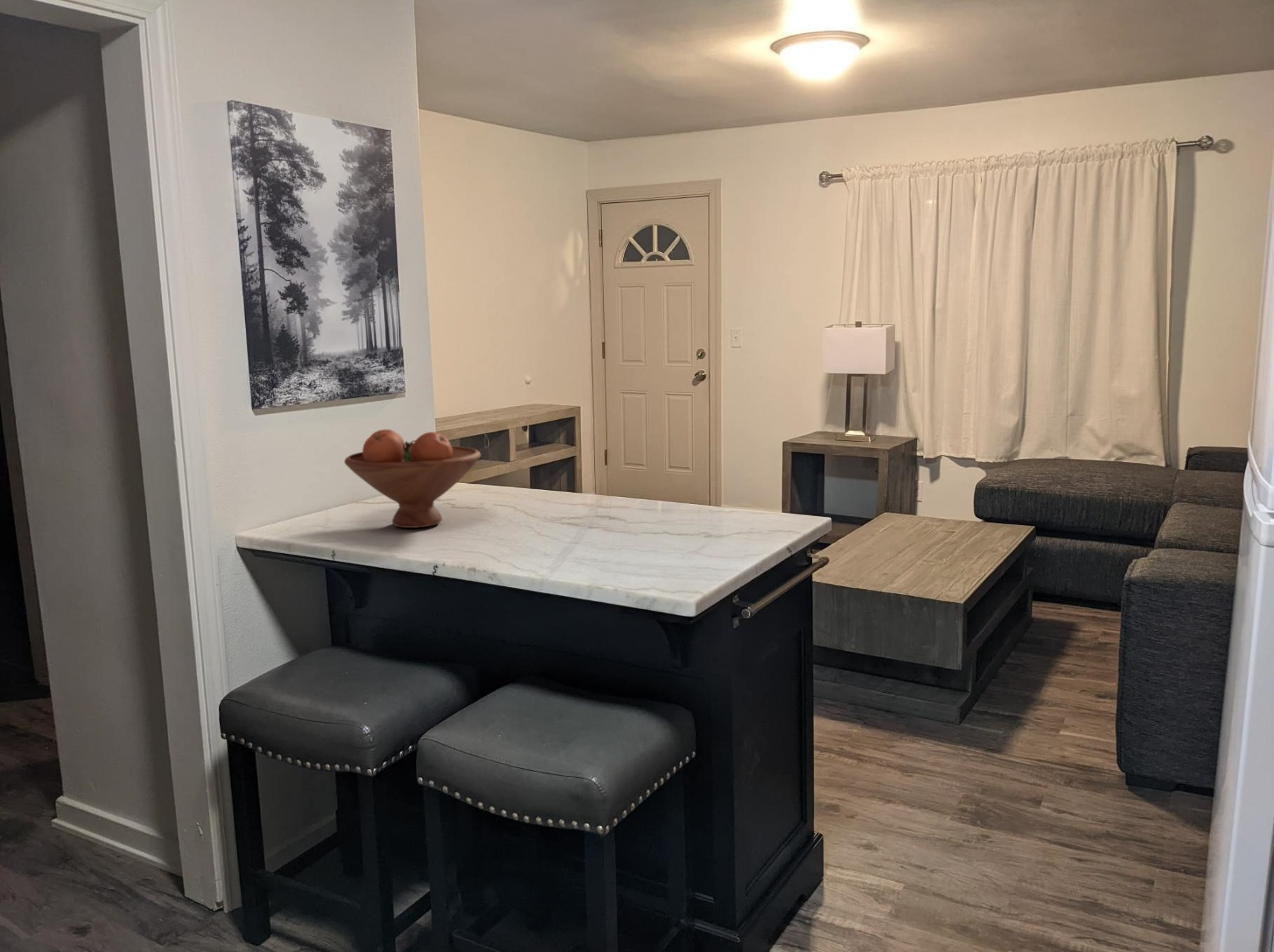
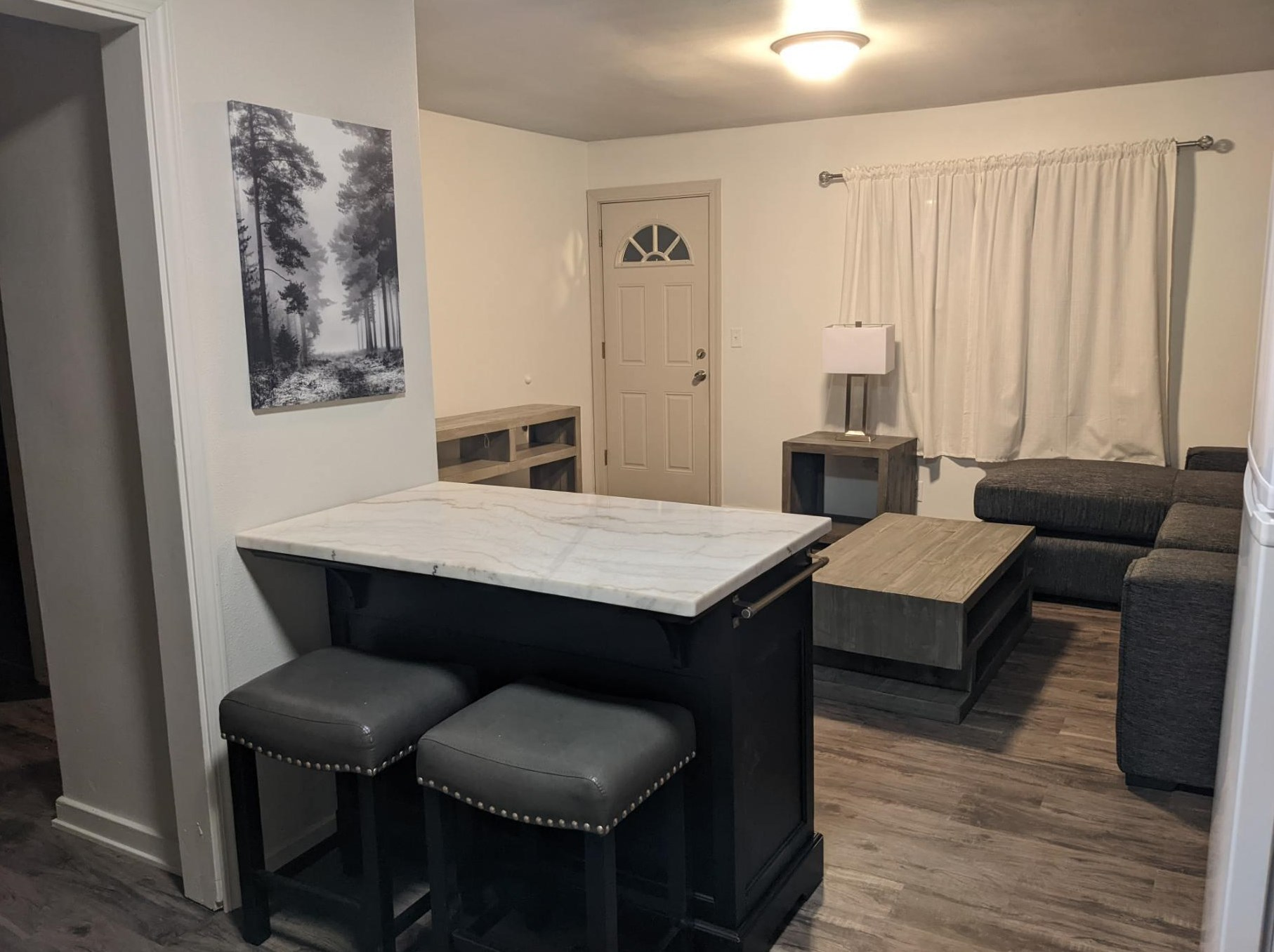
- fruit bowl (414, 475)
